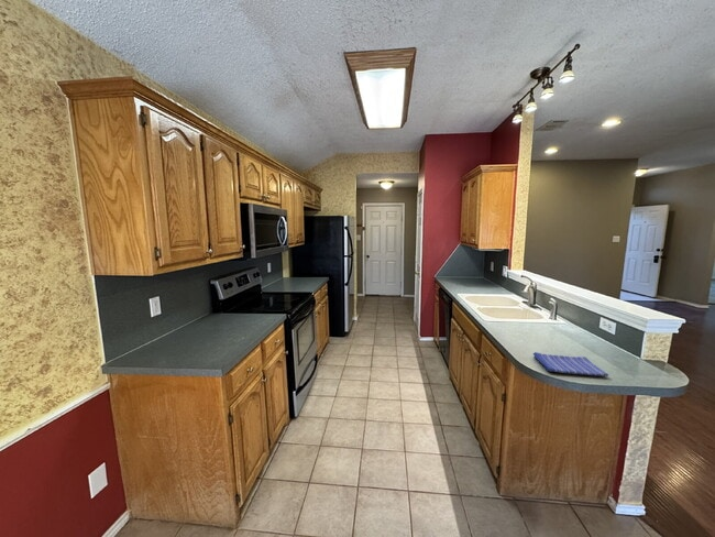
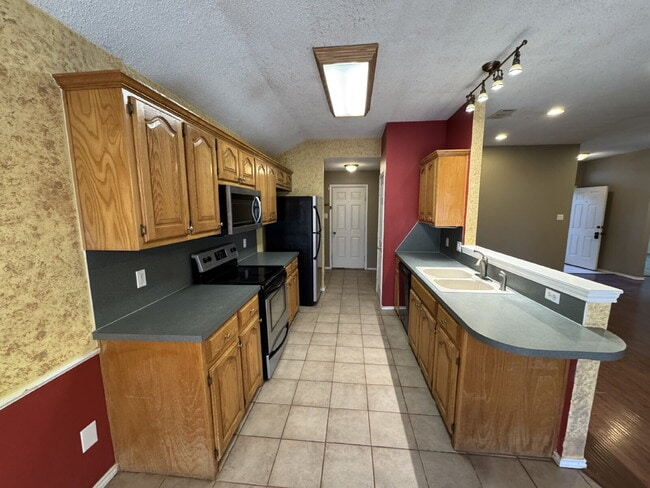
- dish towel (566, 363)
